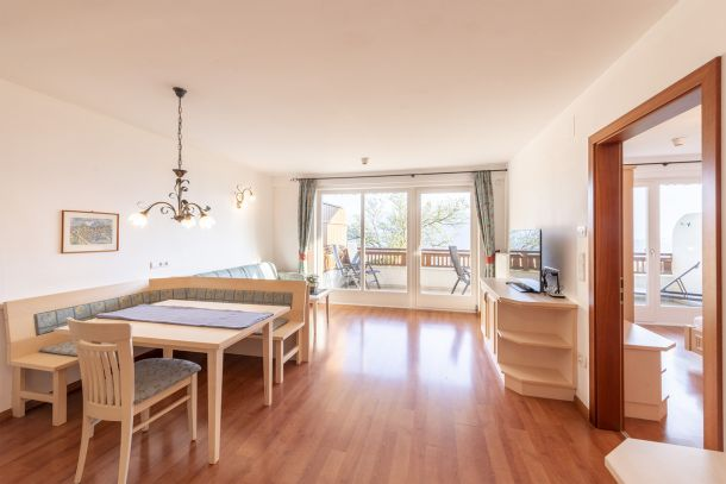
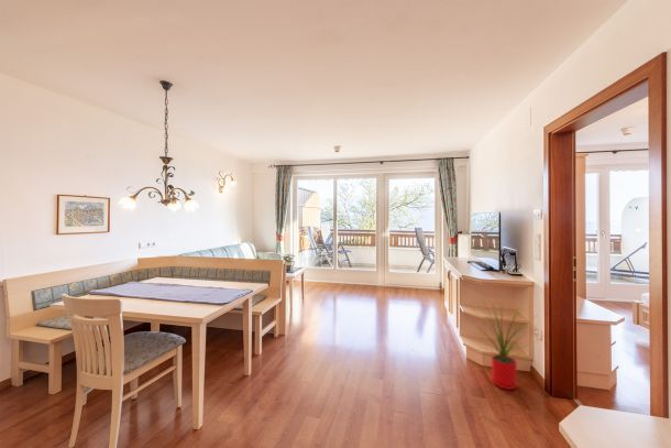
+ house plant (505, 343)
